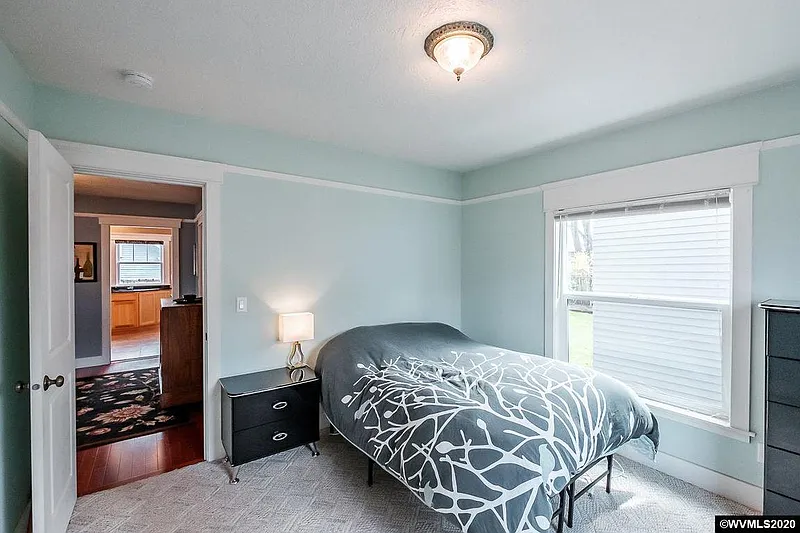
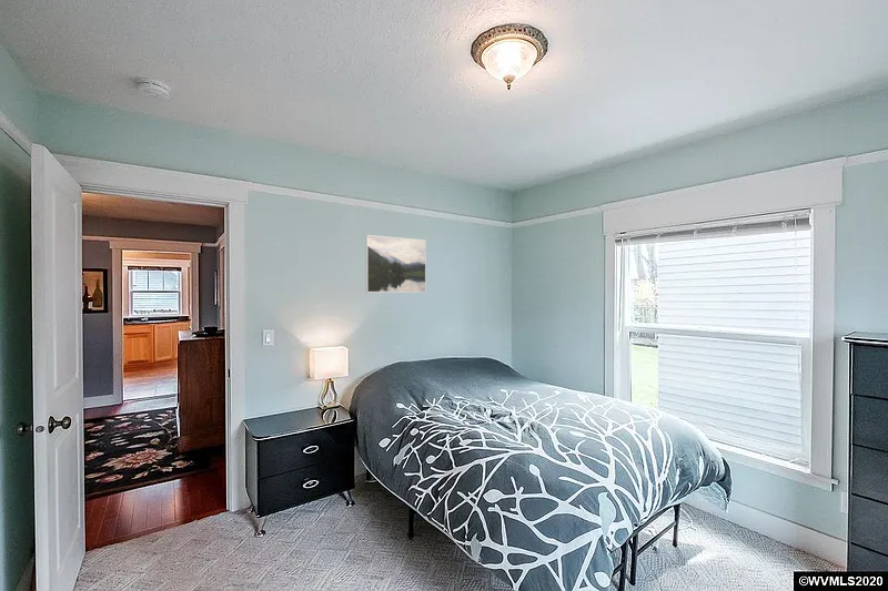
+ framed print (396, 265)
